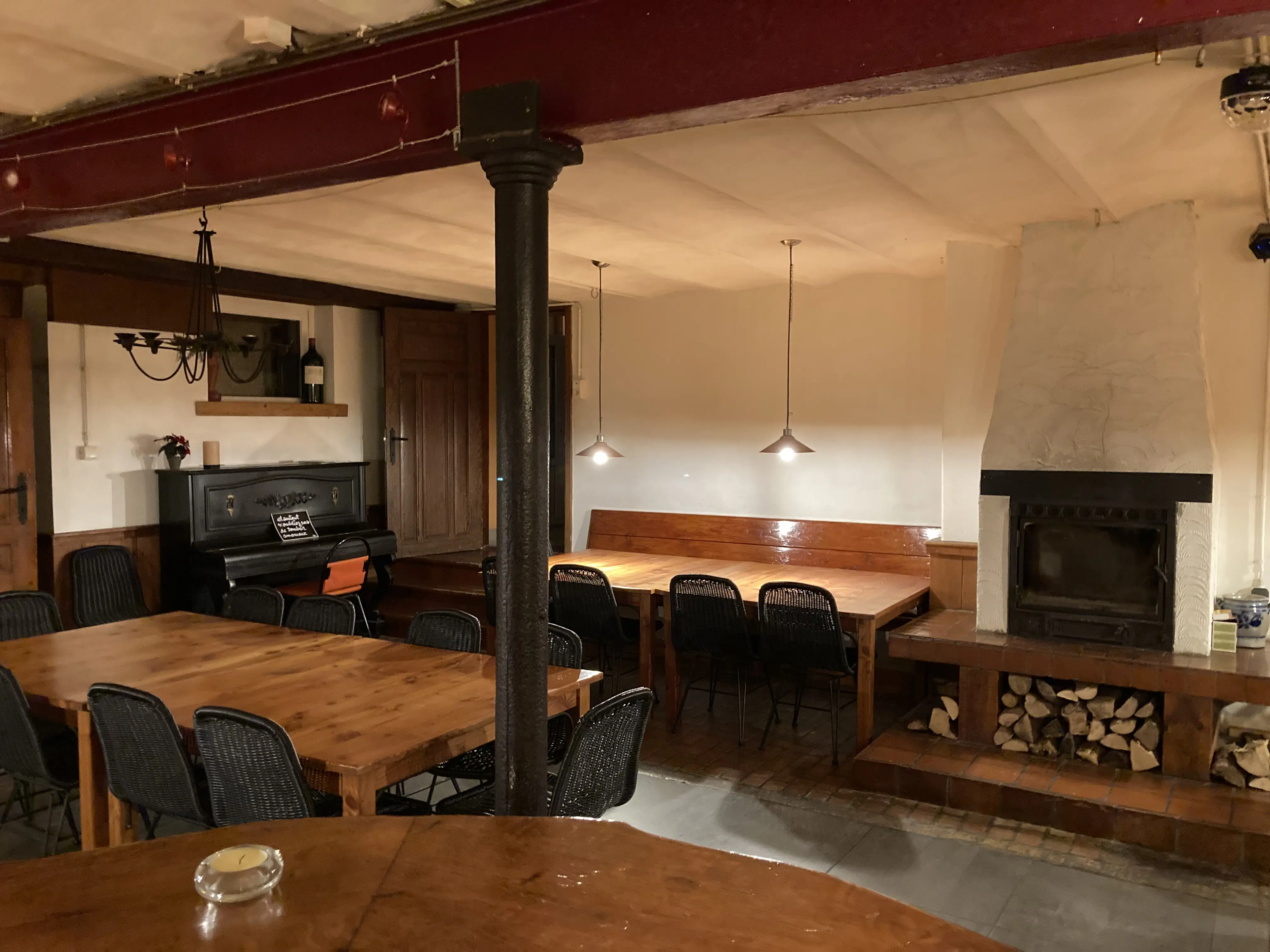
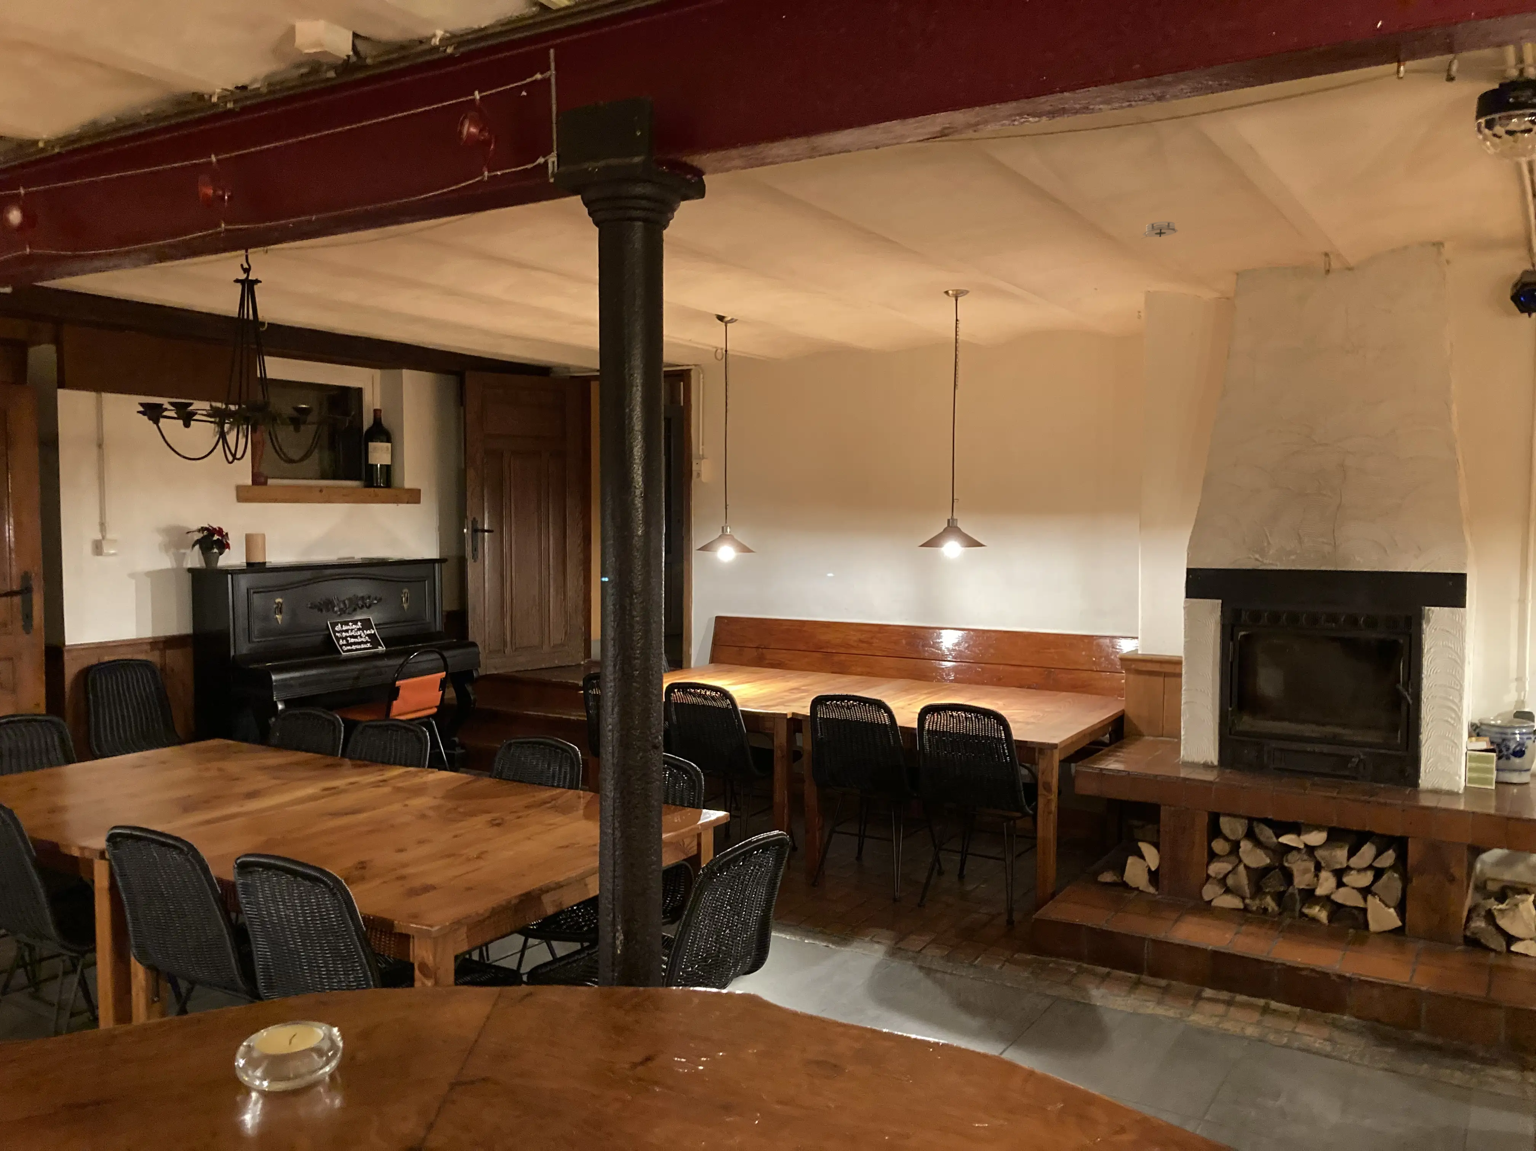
+ smoke detector (1159, 230)
